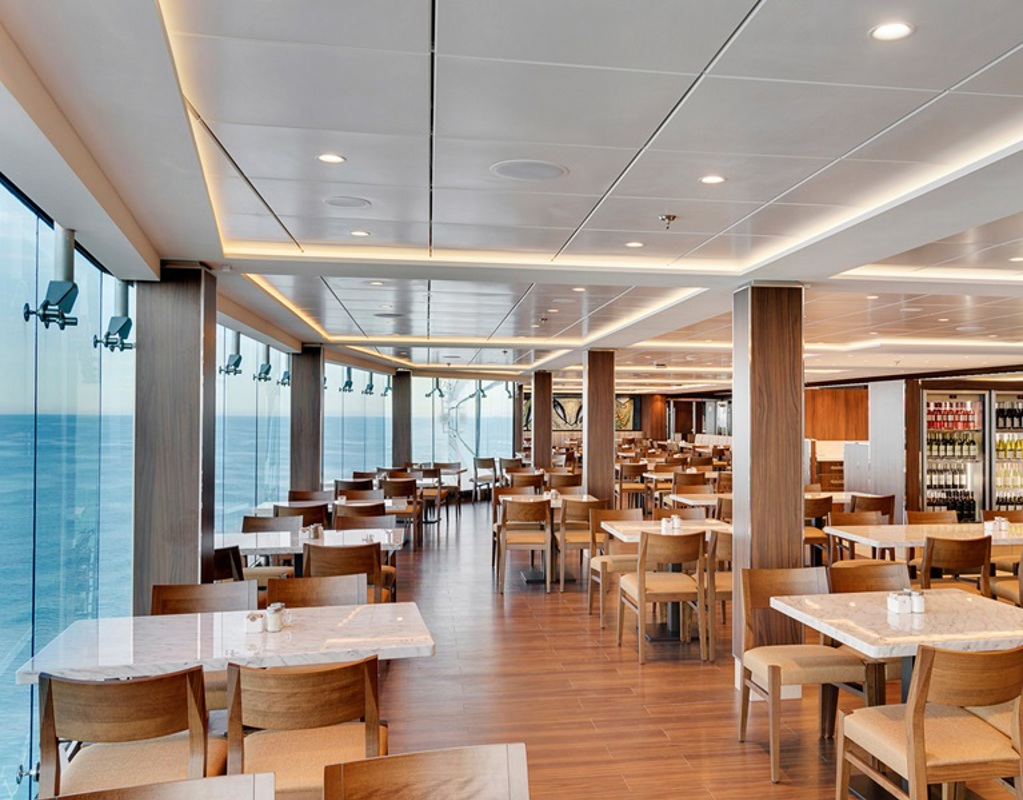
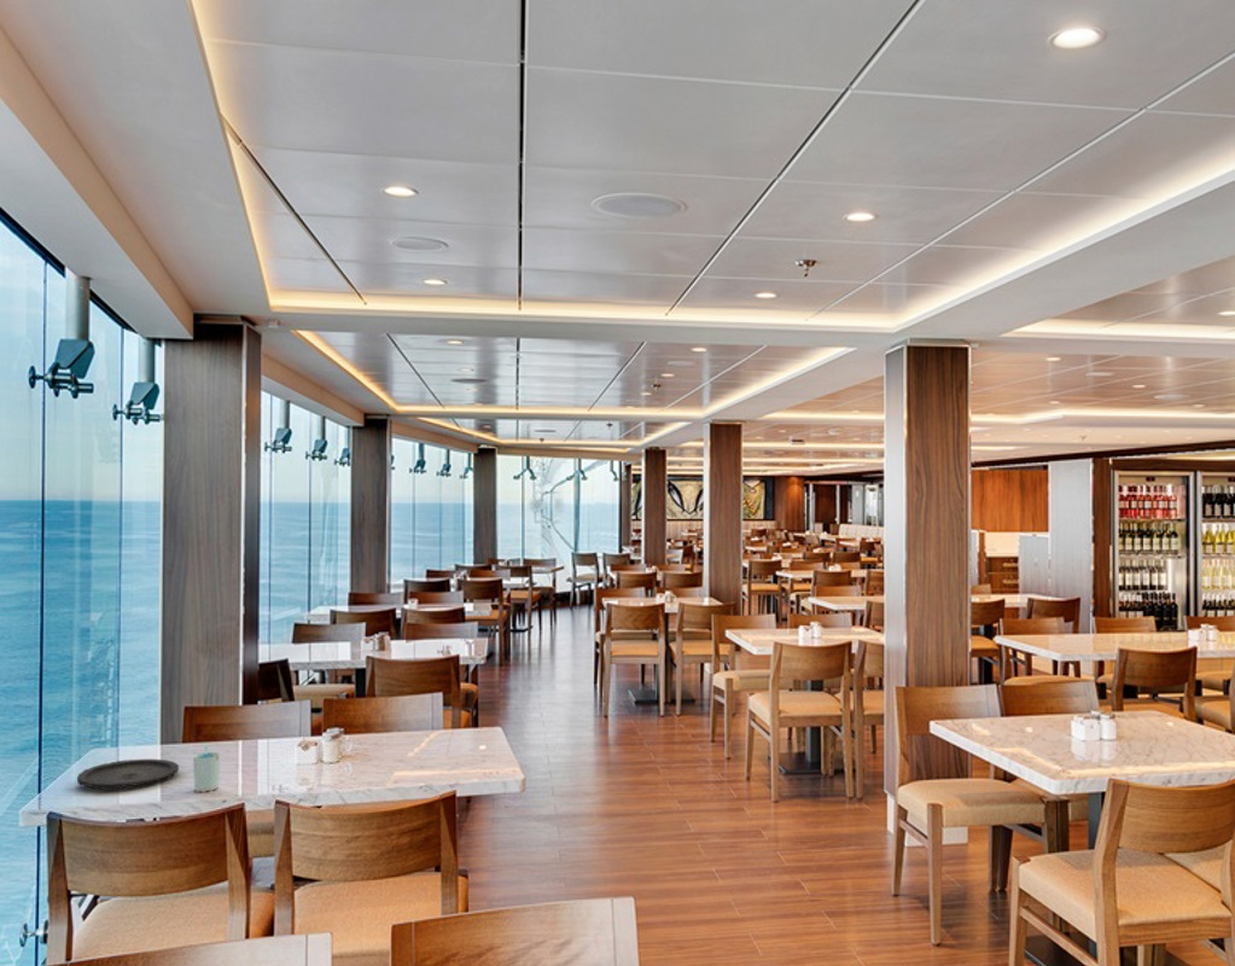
+ cup (206, 768)
+ plate (128, 774)
